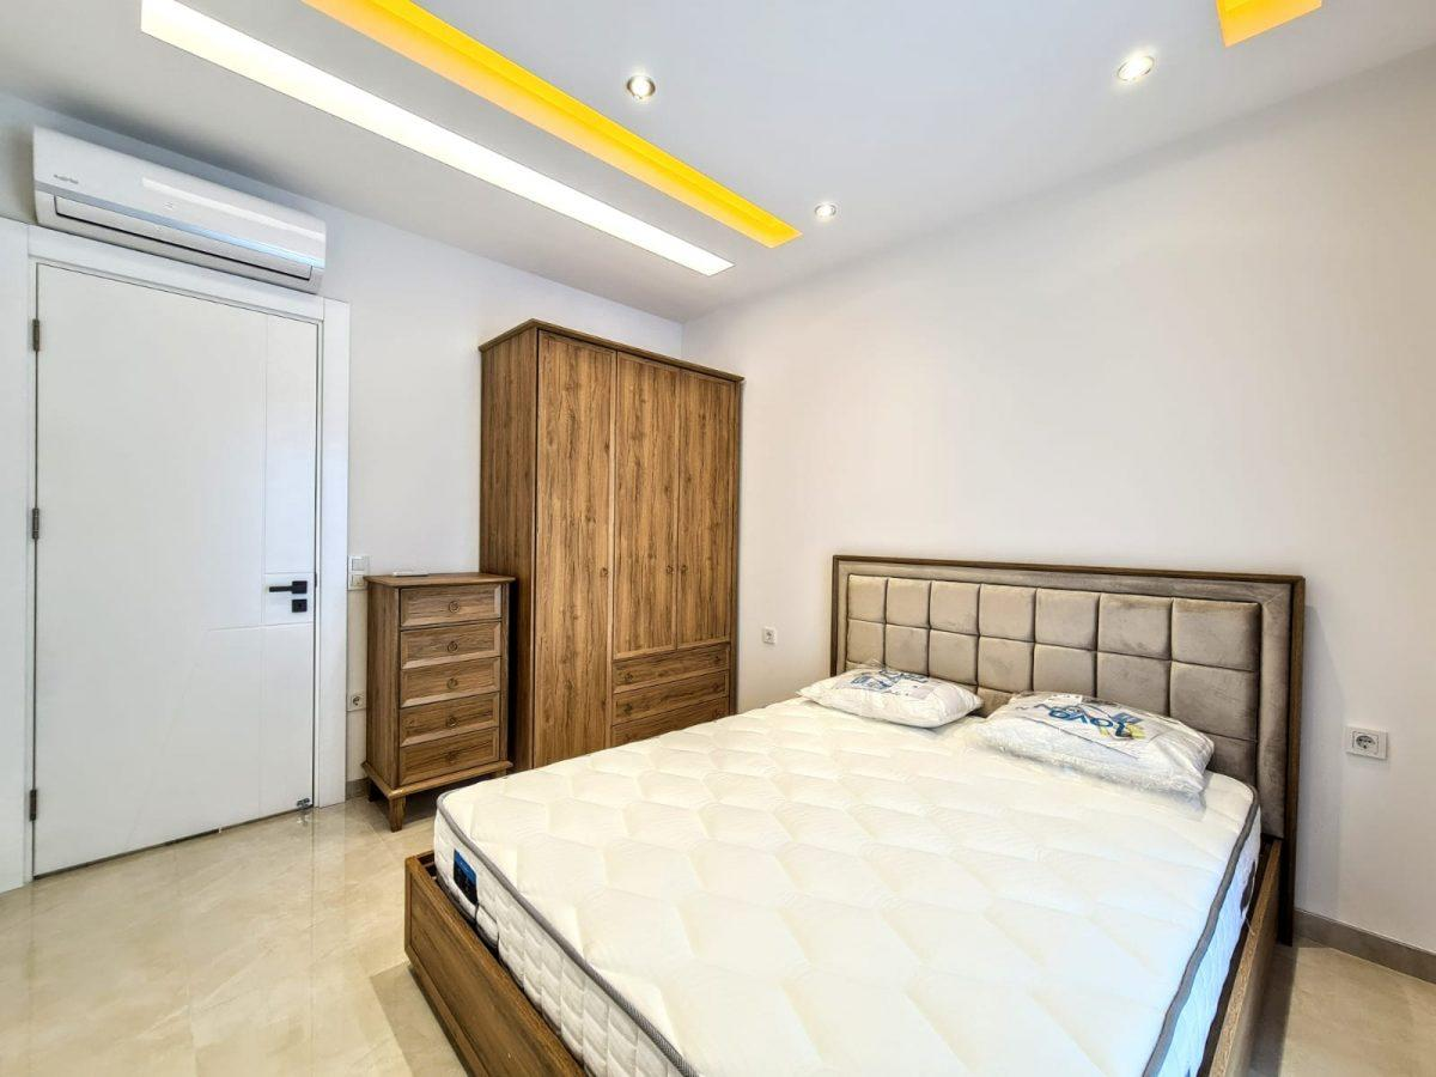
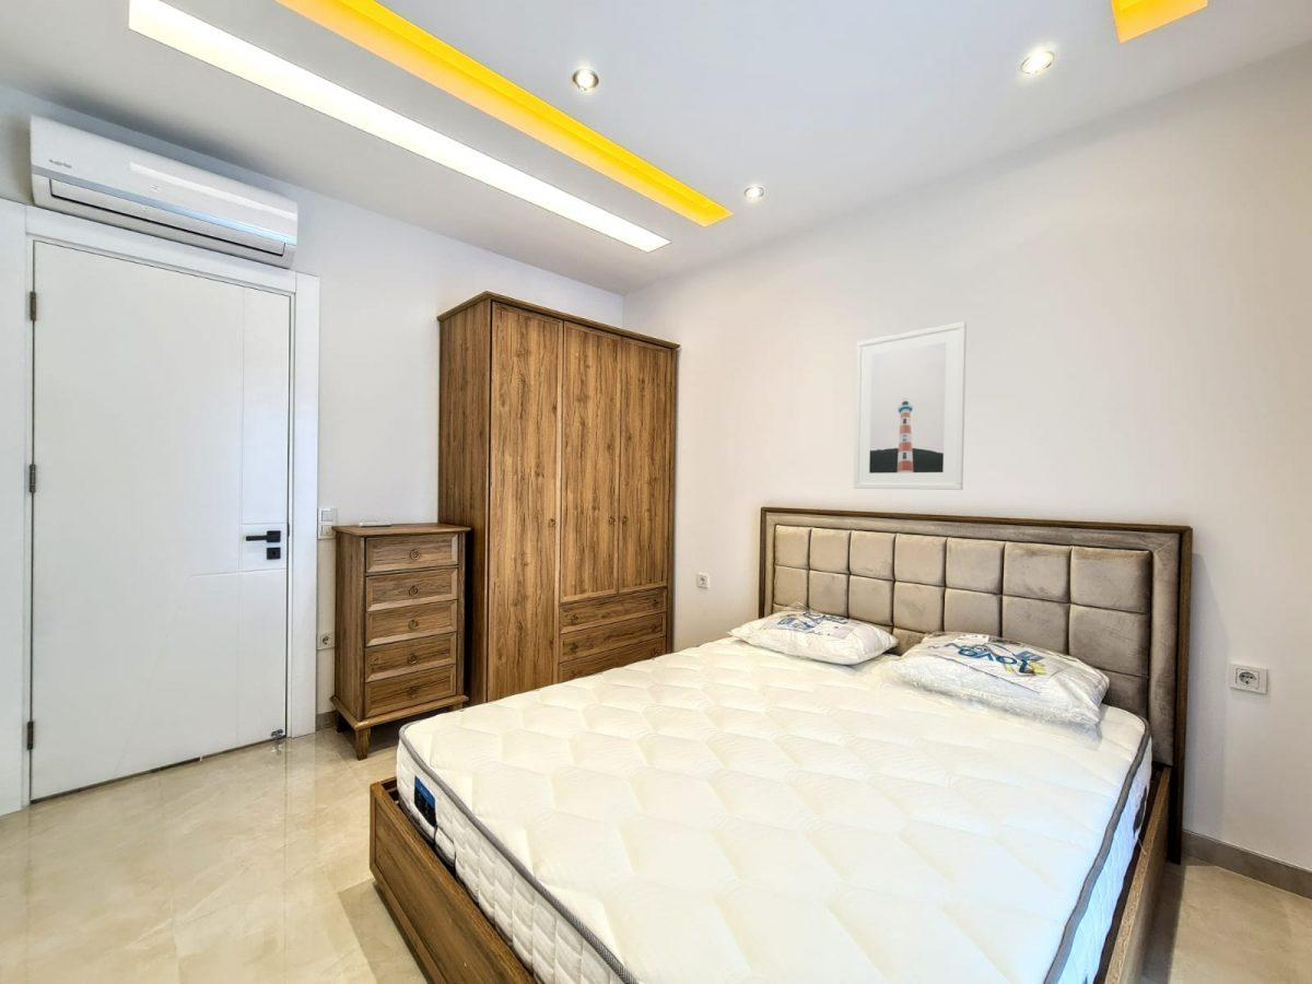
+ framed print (905, 410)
